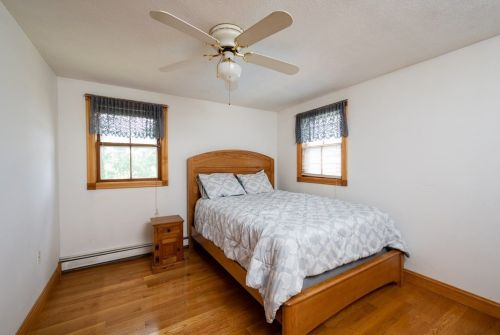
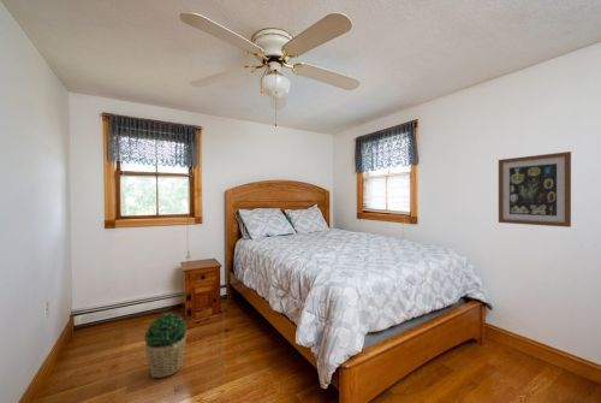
+ potted plant (166, 342)
+ wall art (531, 190)
